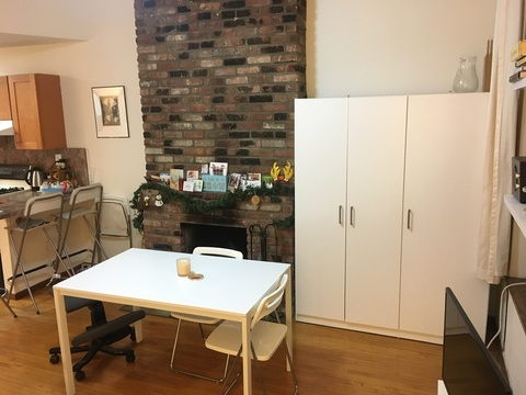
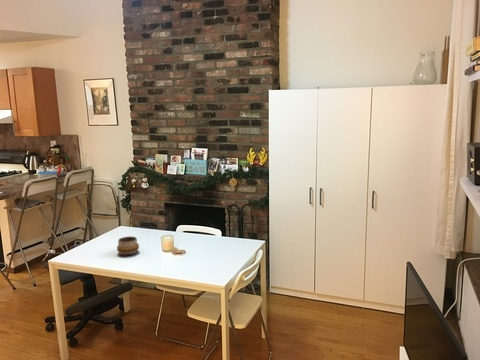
+ decorative bowl (127, 246)
